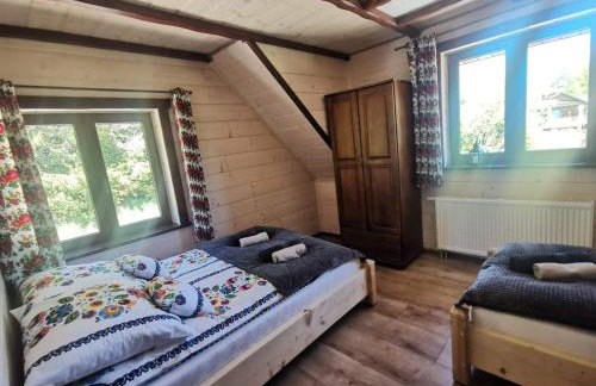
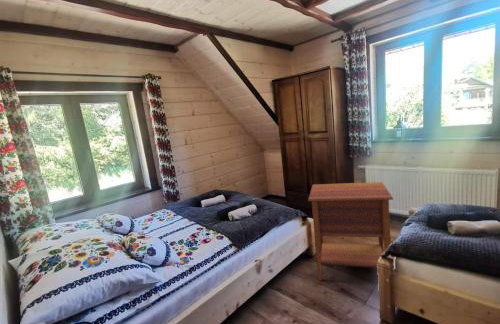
+ nightstand (349, 230)
